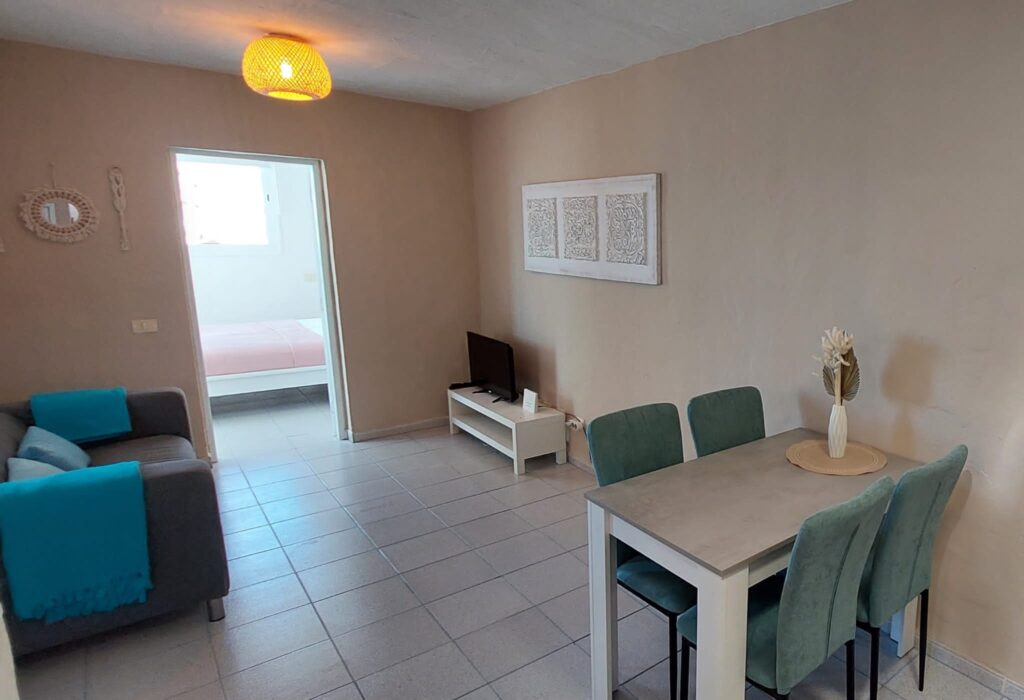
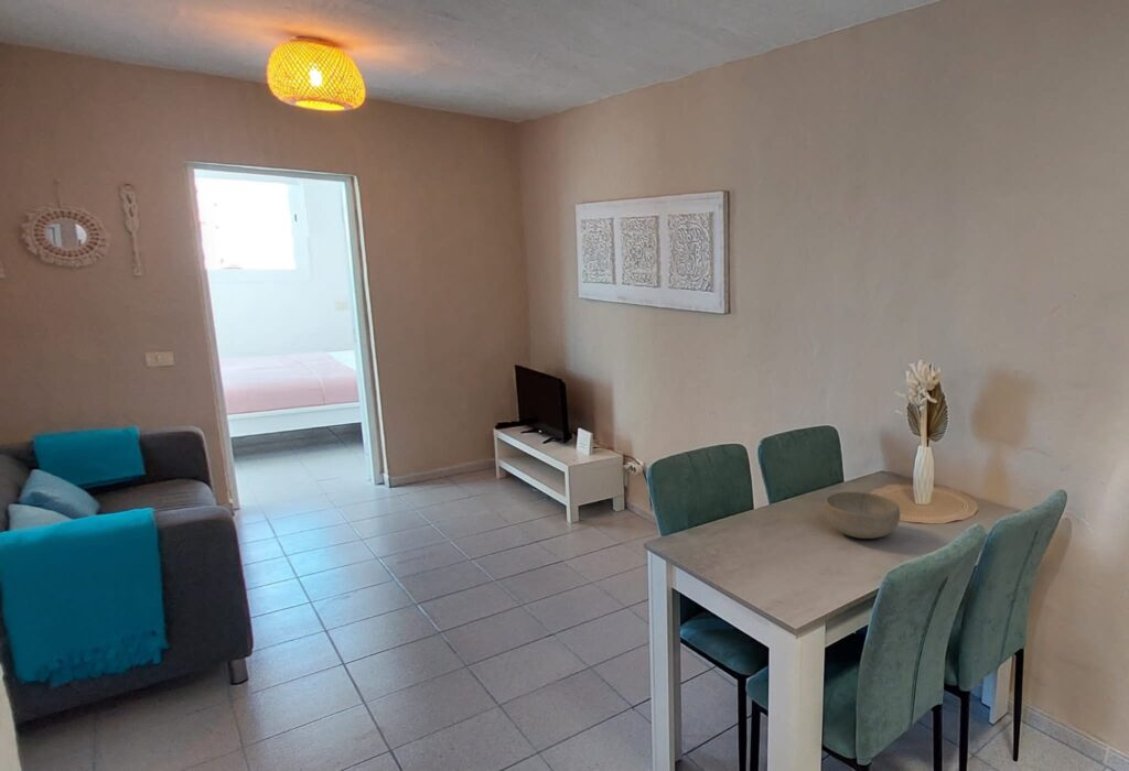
+ bowl (860, 517)
